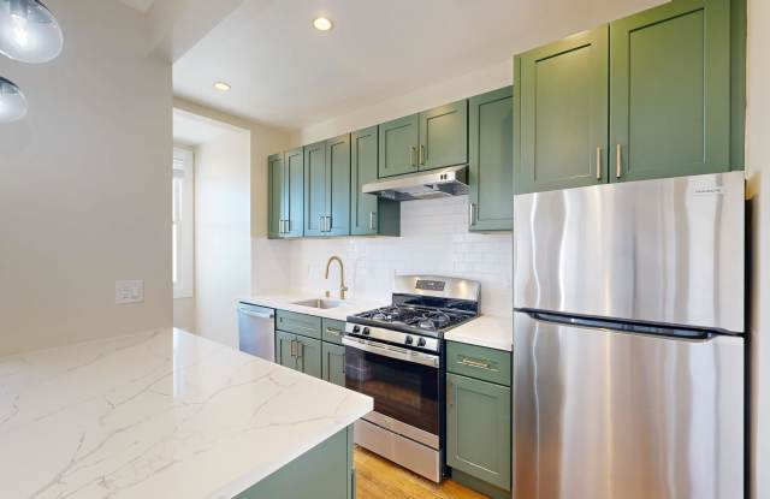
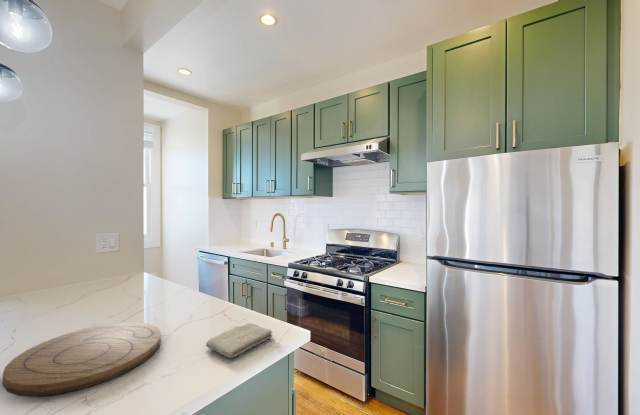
+ washcloth (241, 338)
+ cutting board (92, 351)
